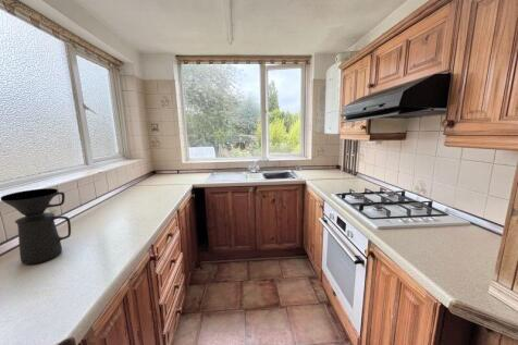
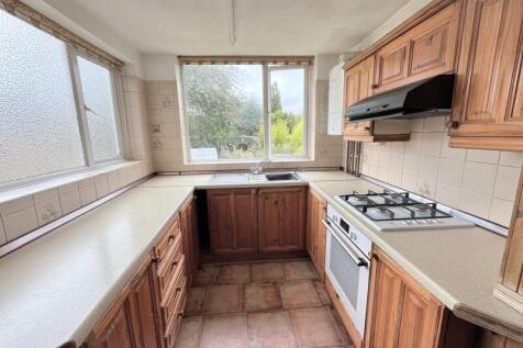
- coffee maker (37, 225)
